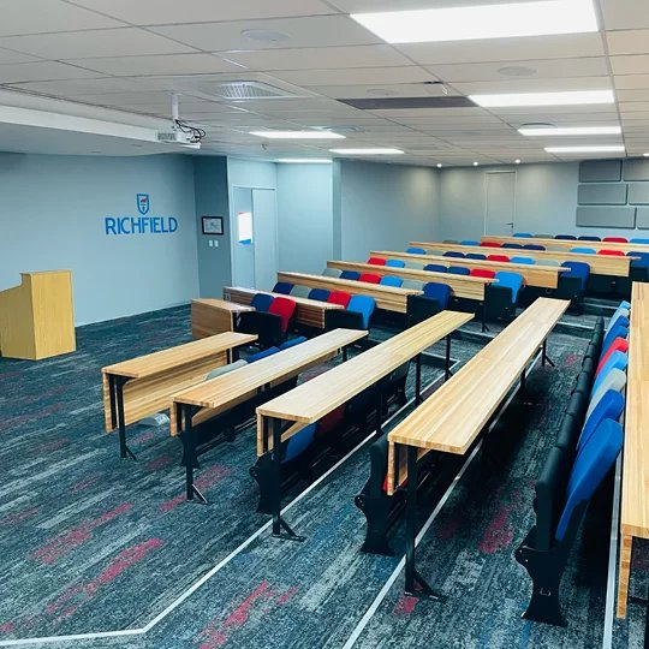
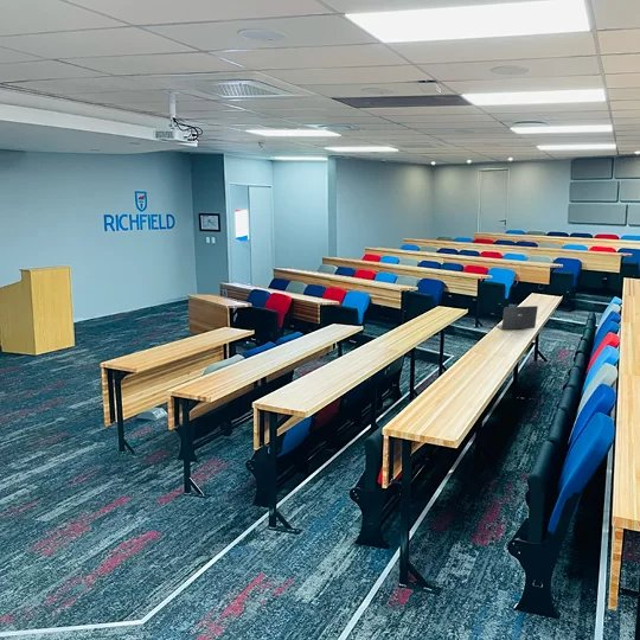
+ laptop (513, 315)
